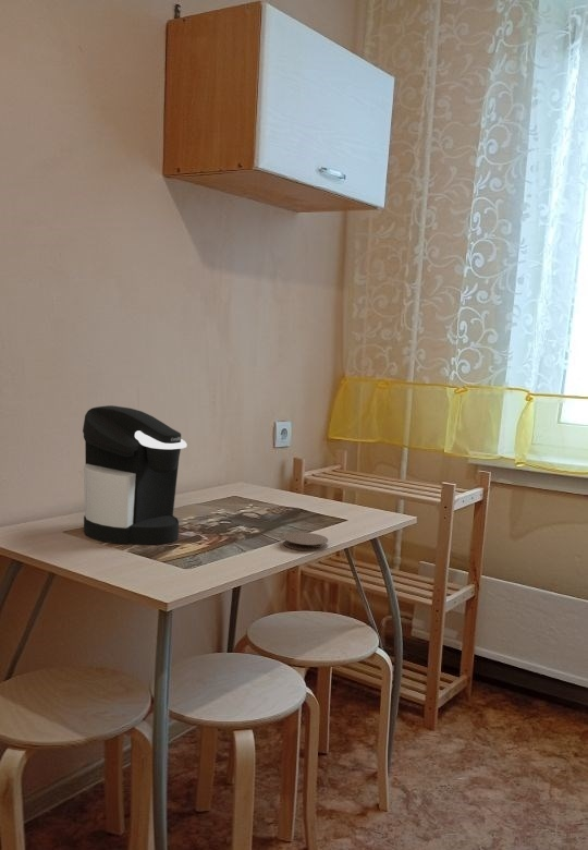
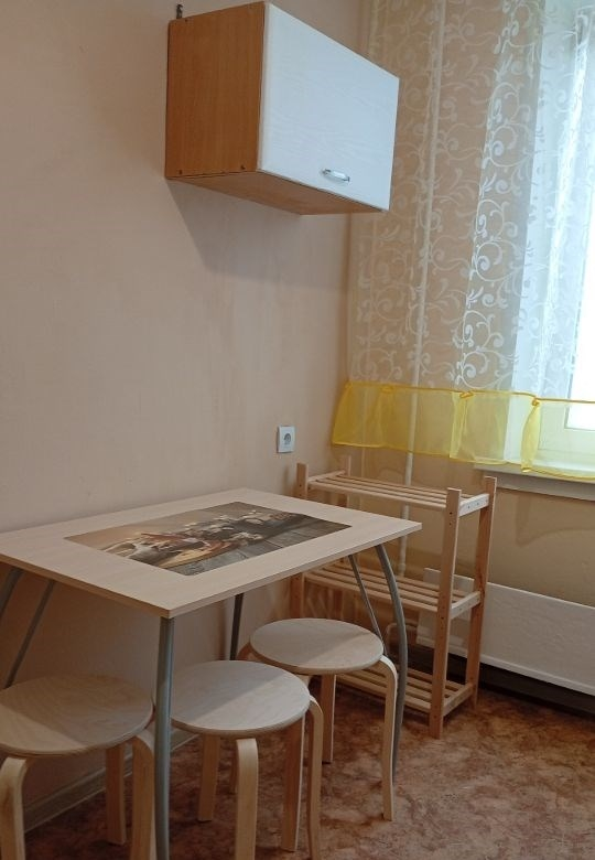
- coffee maker (136, 472)
- coaster (305, 541)
